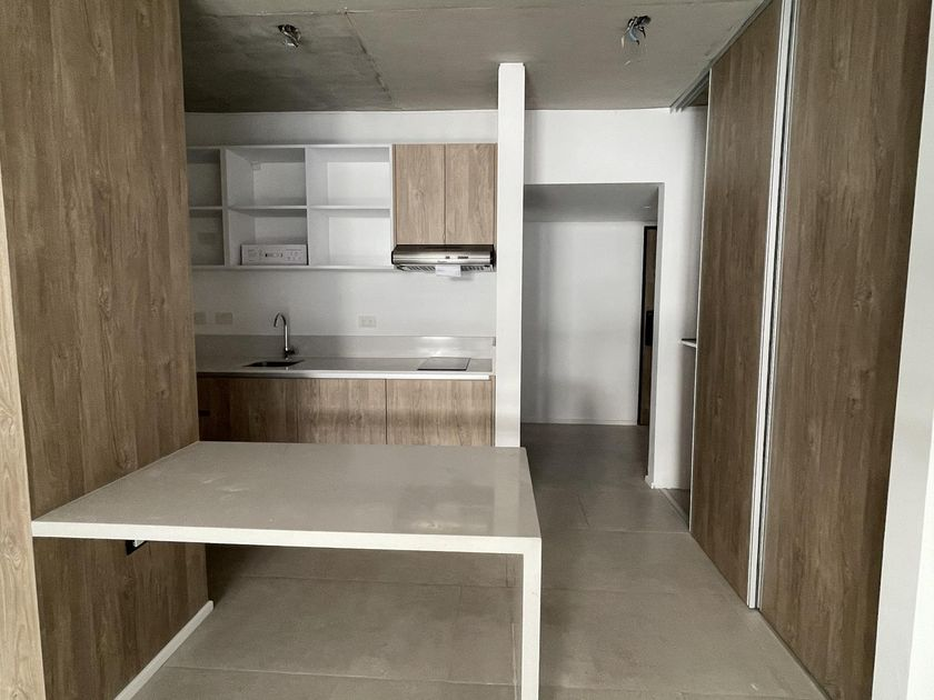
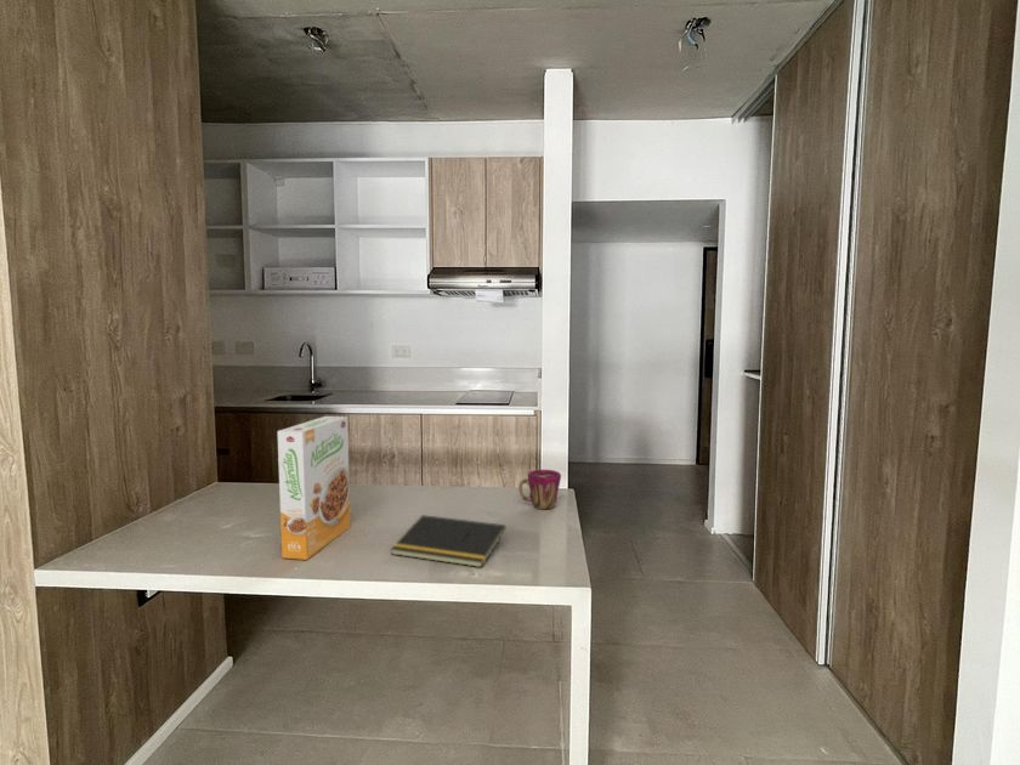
+ cup (539, 489)
+ notepad (449, 539)
+ cereal box (316, 482)
